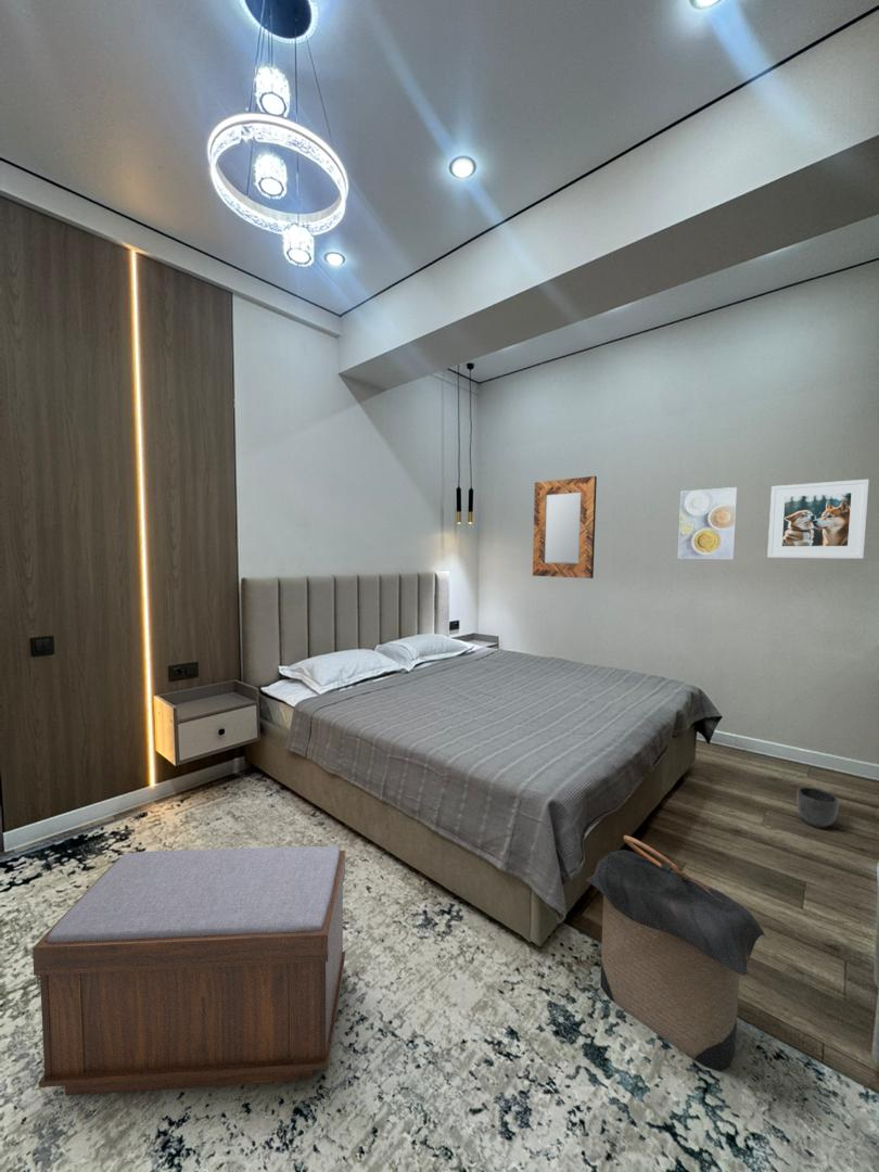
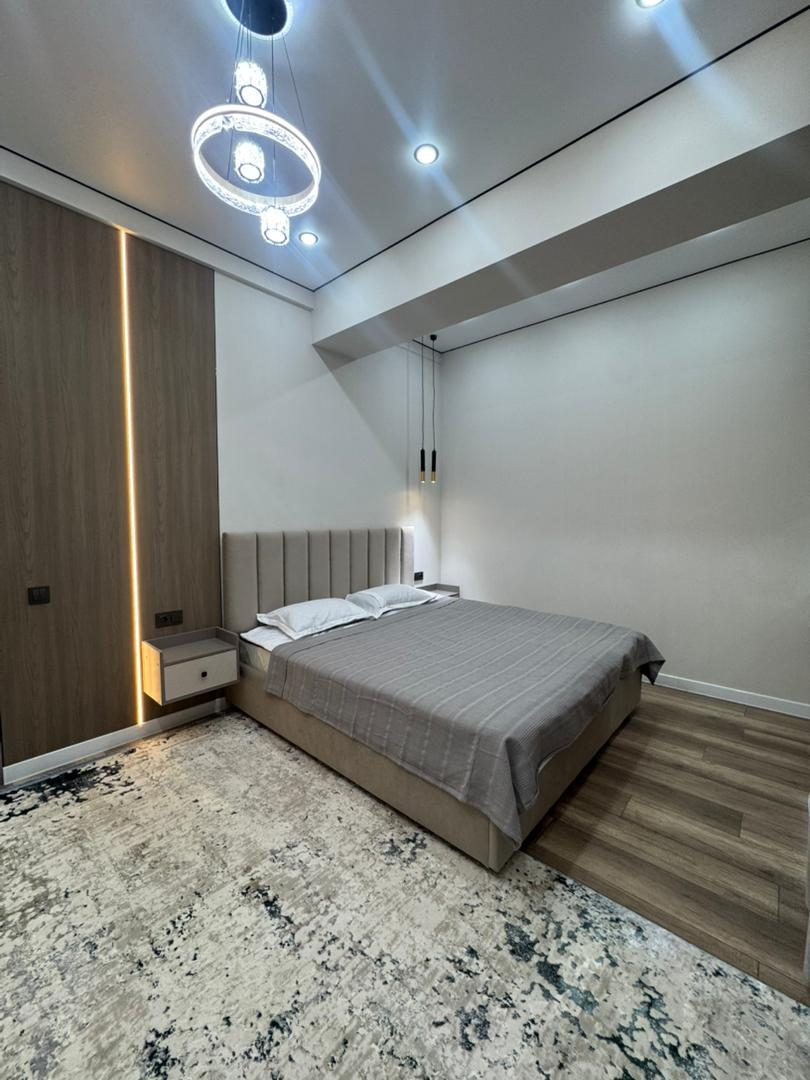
- planter (816, 808)
- laundry hamper (671, 928)
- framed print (815, 520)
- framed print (706, 524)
- bench (214, 954)
- home mirror (562, 528)
